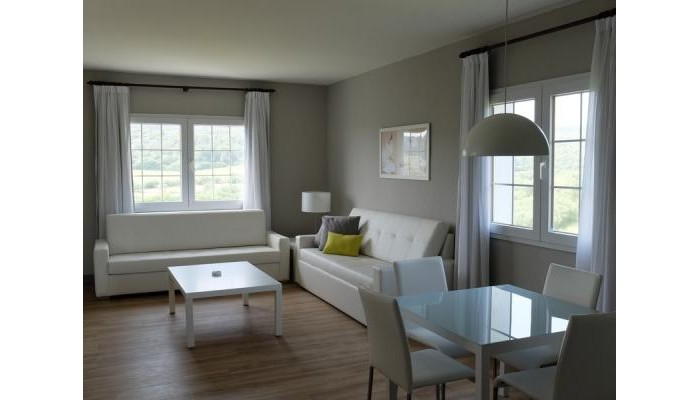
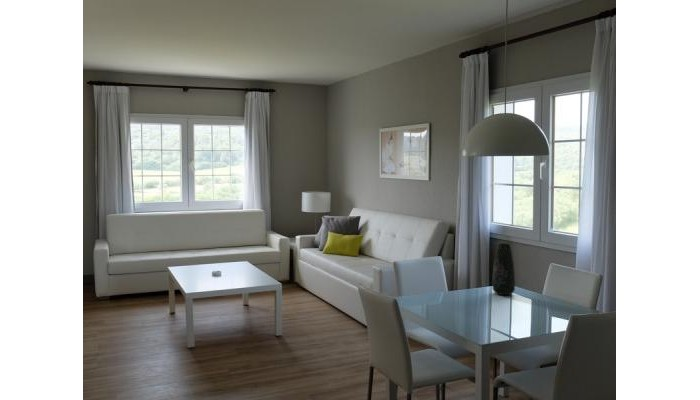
+ vase (503, 268)
